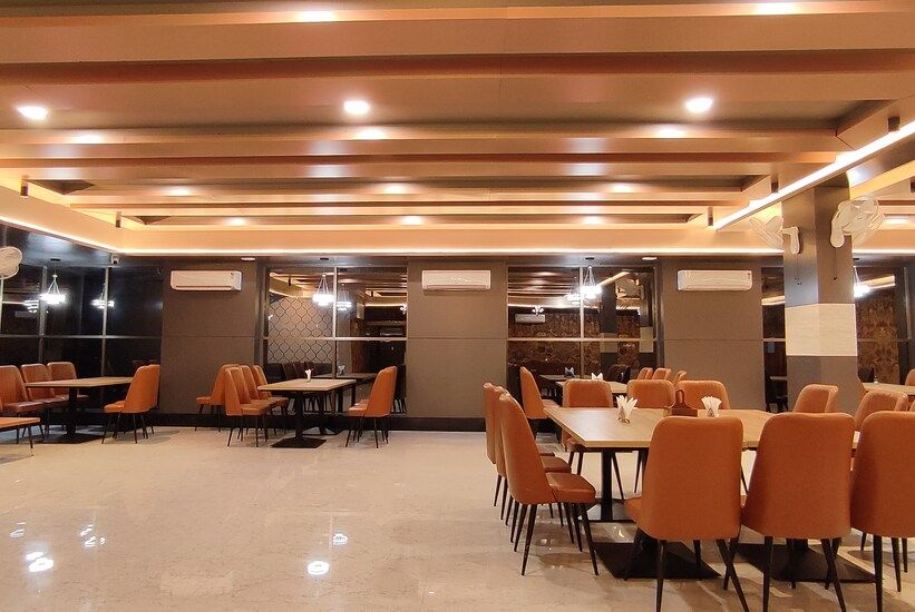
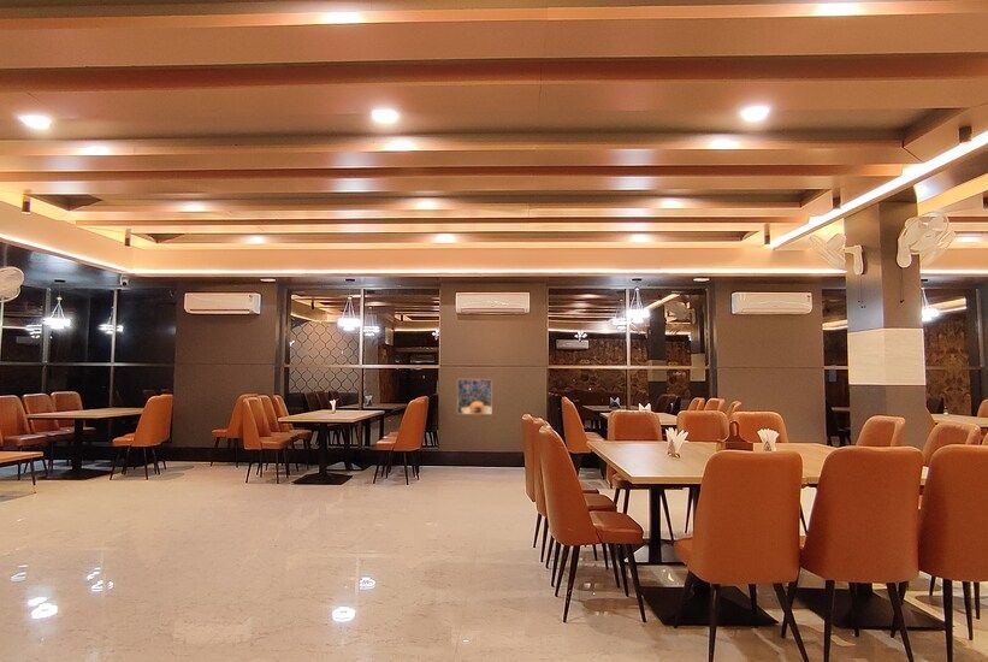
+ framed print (474, 396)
